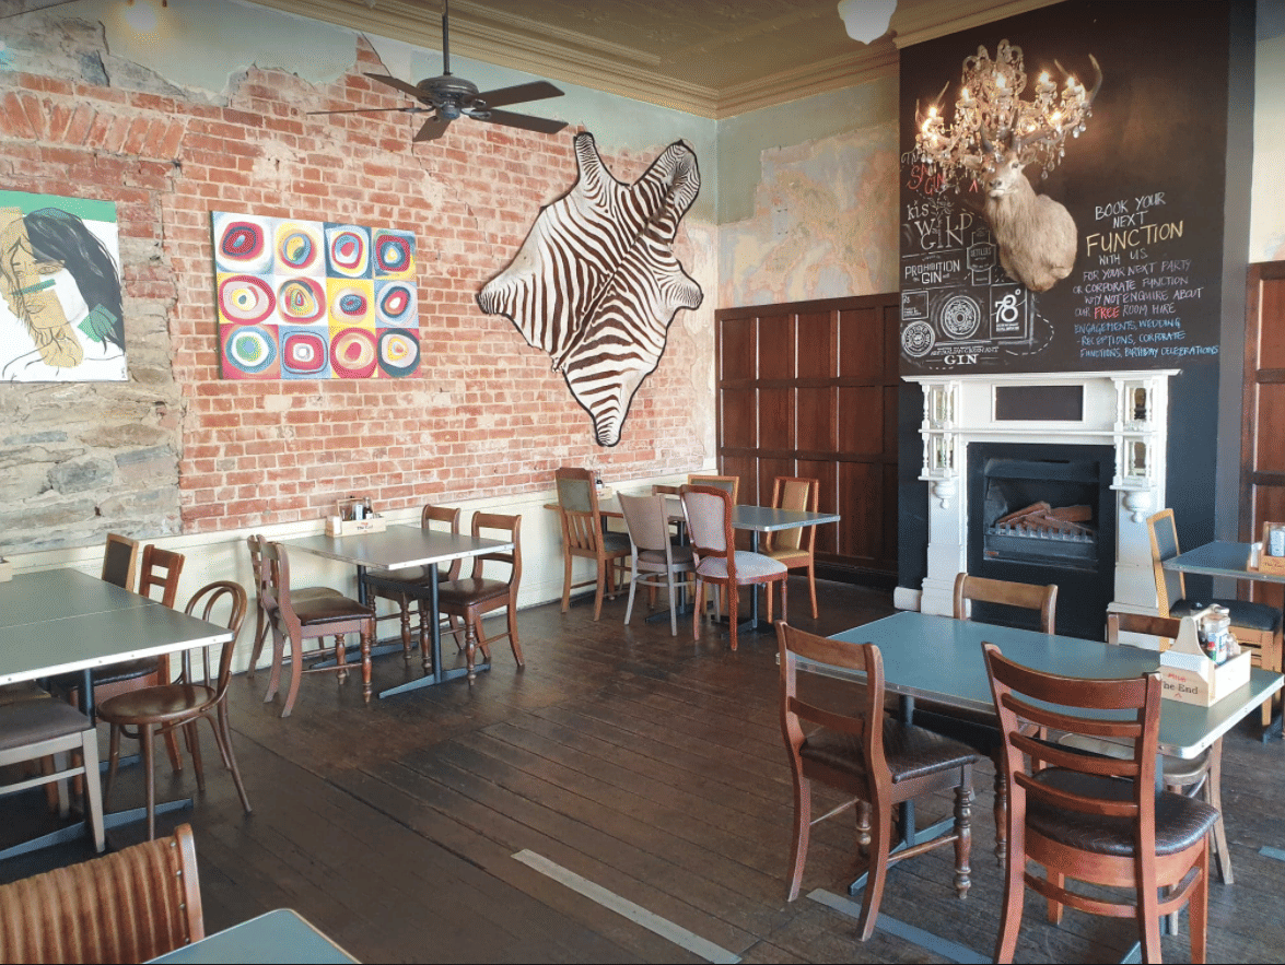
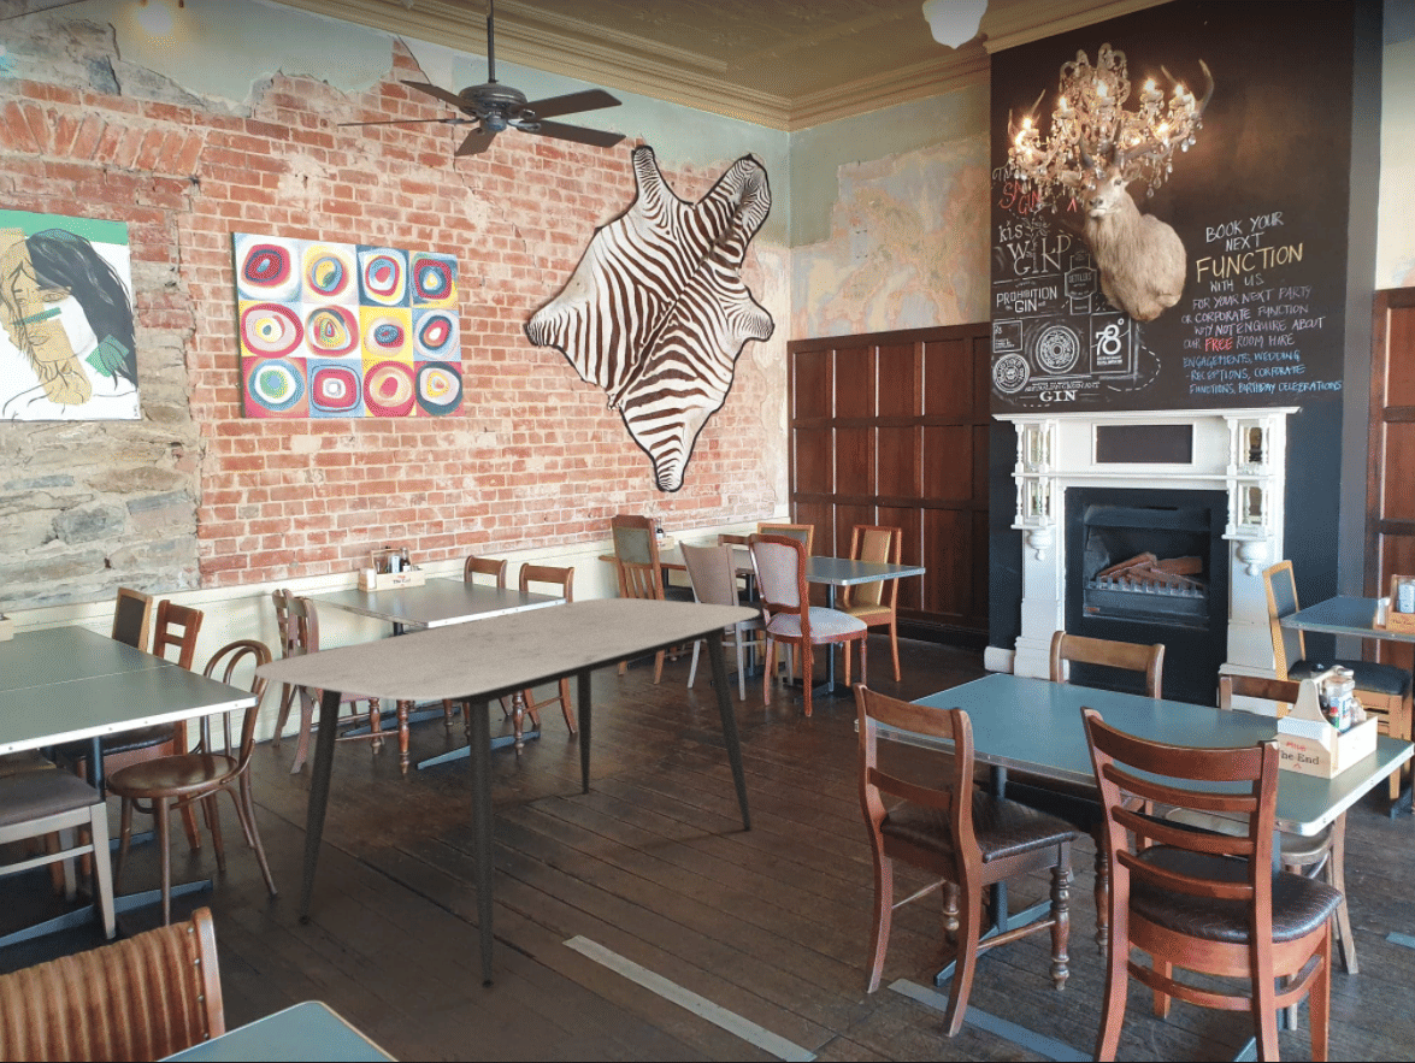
+ dining table (579, 749)
